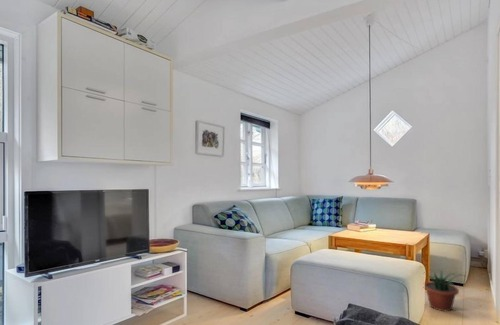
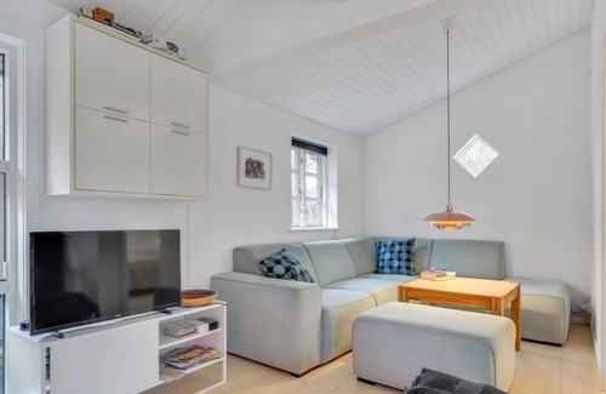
- potted plant (443, 290)
